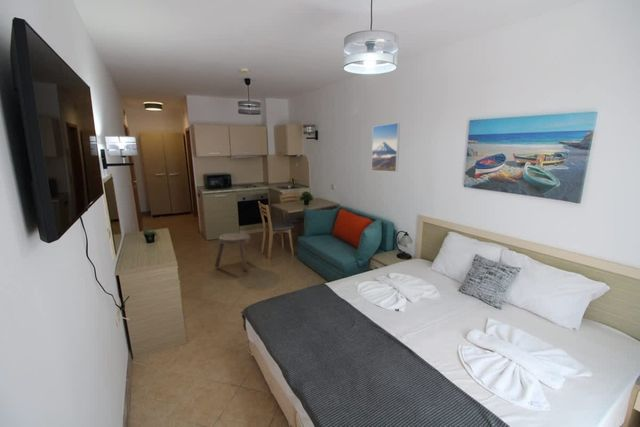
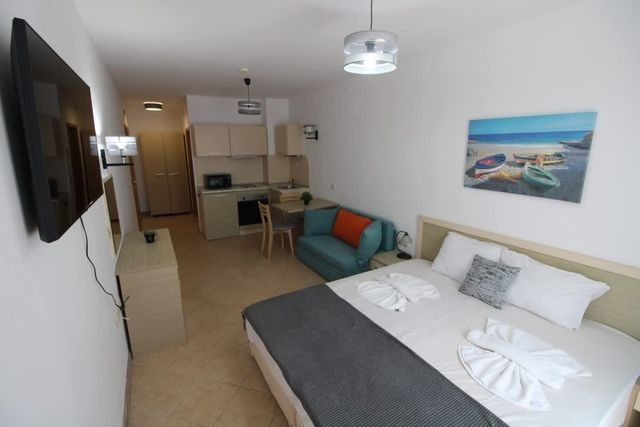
- stool (232, 243)
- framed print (384, 148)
